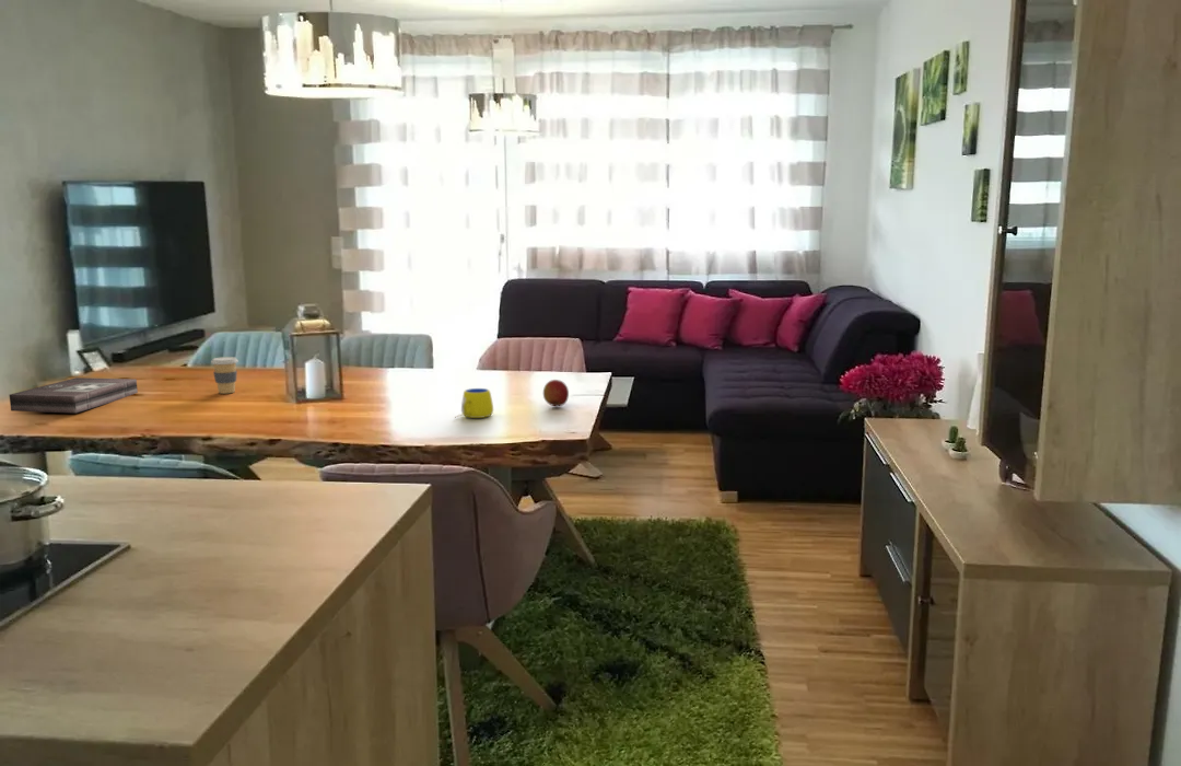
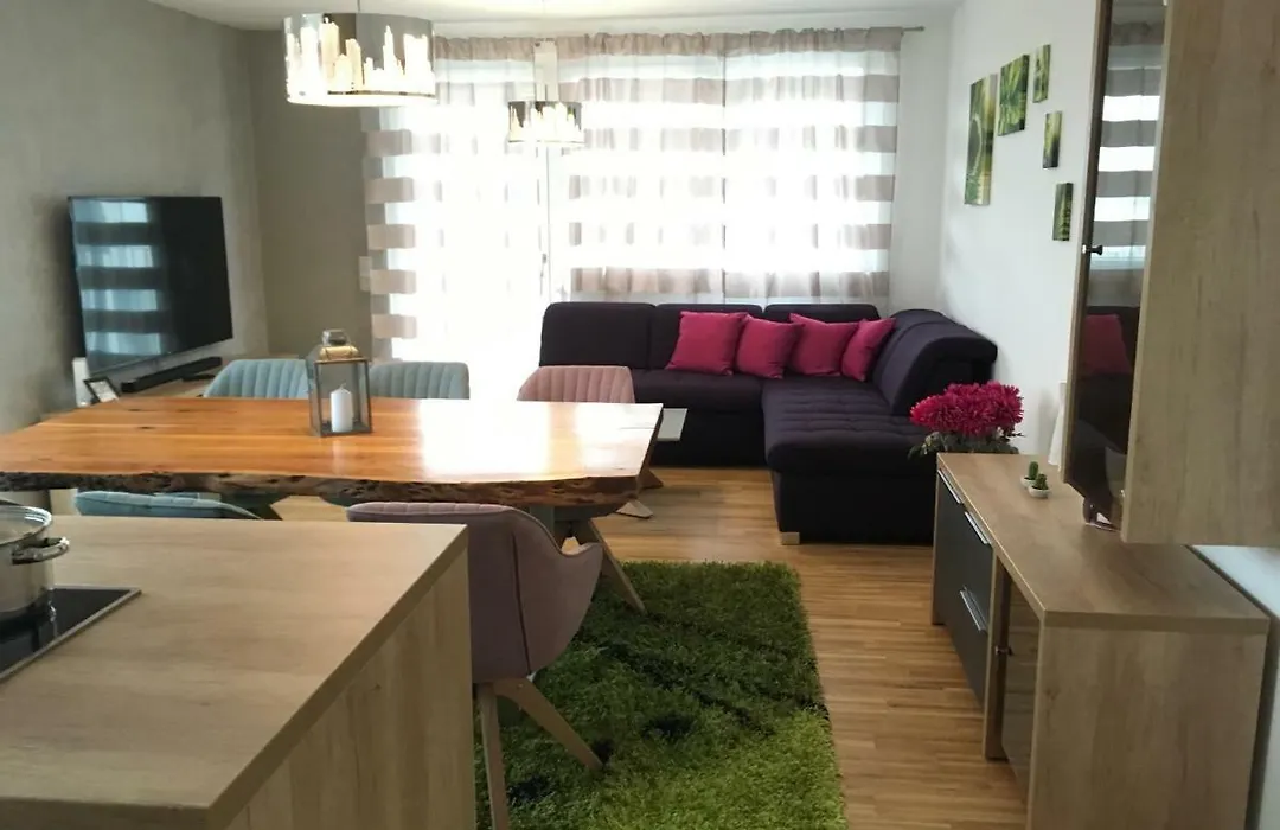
- coffee cup (225, 375)
- mug (475, 404)
- apple (556, 393)
- first aid kit (75, 394)
